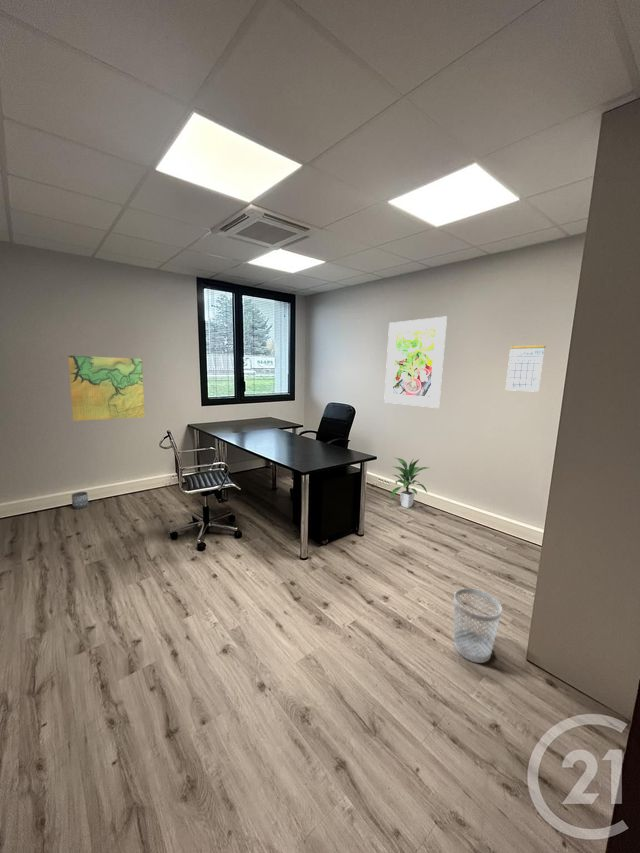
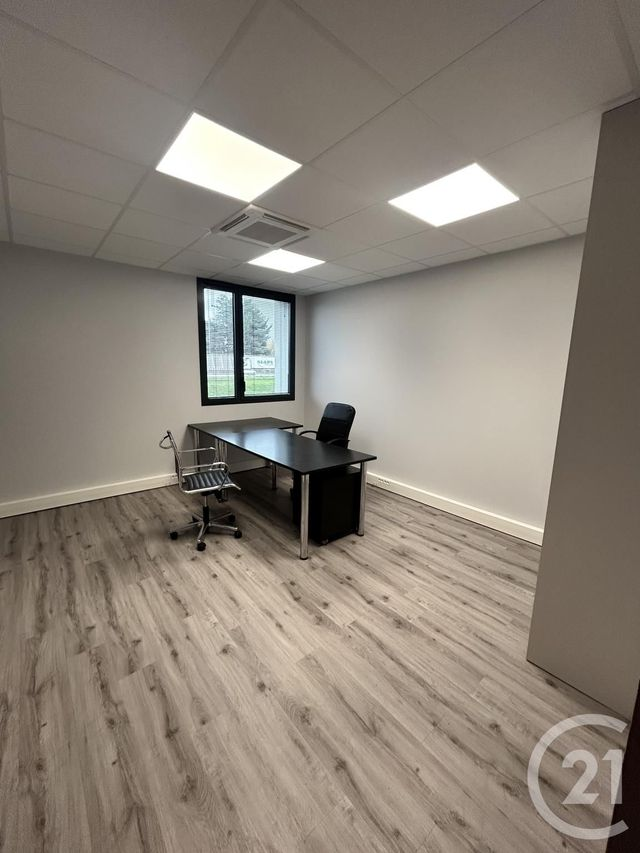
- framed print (412, 363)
- indoor plant (406, 481)
- wastebasket (474, 625)
- map (109, 388)
- calendar (525, 363)
- planter (80, 500)
